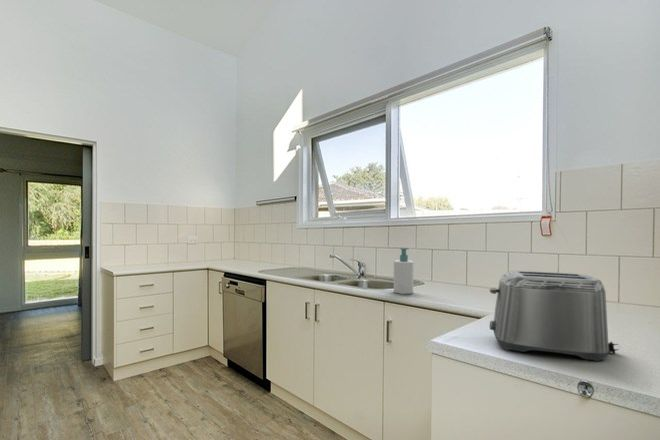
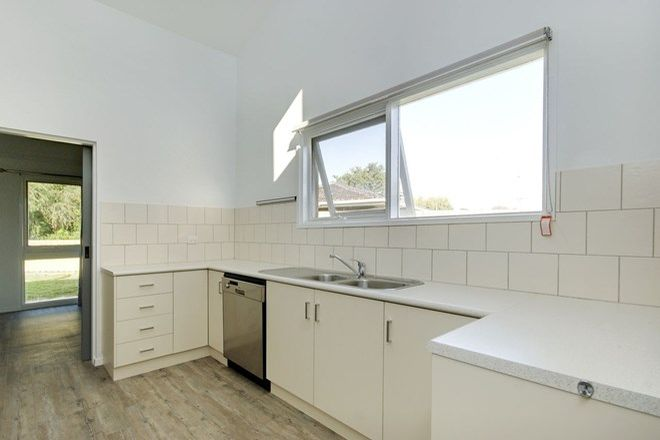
- toaster (551, 311)
- soap bottle (403, 270)
